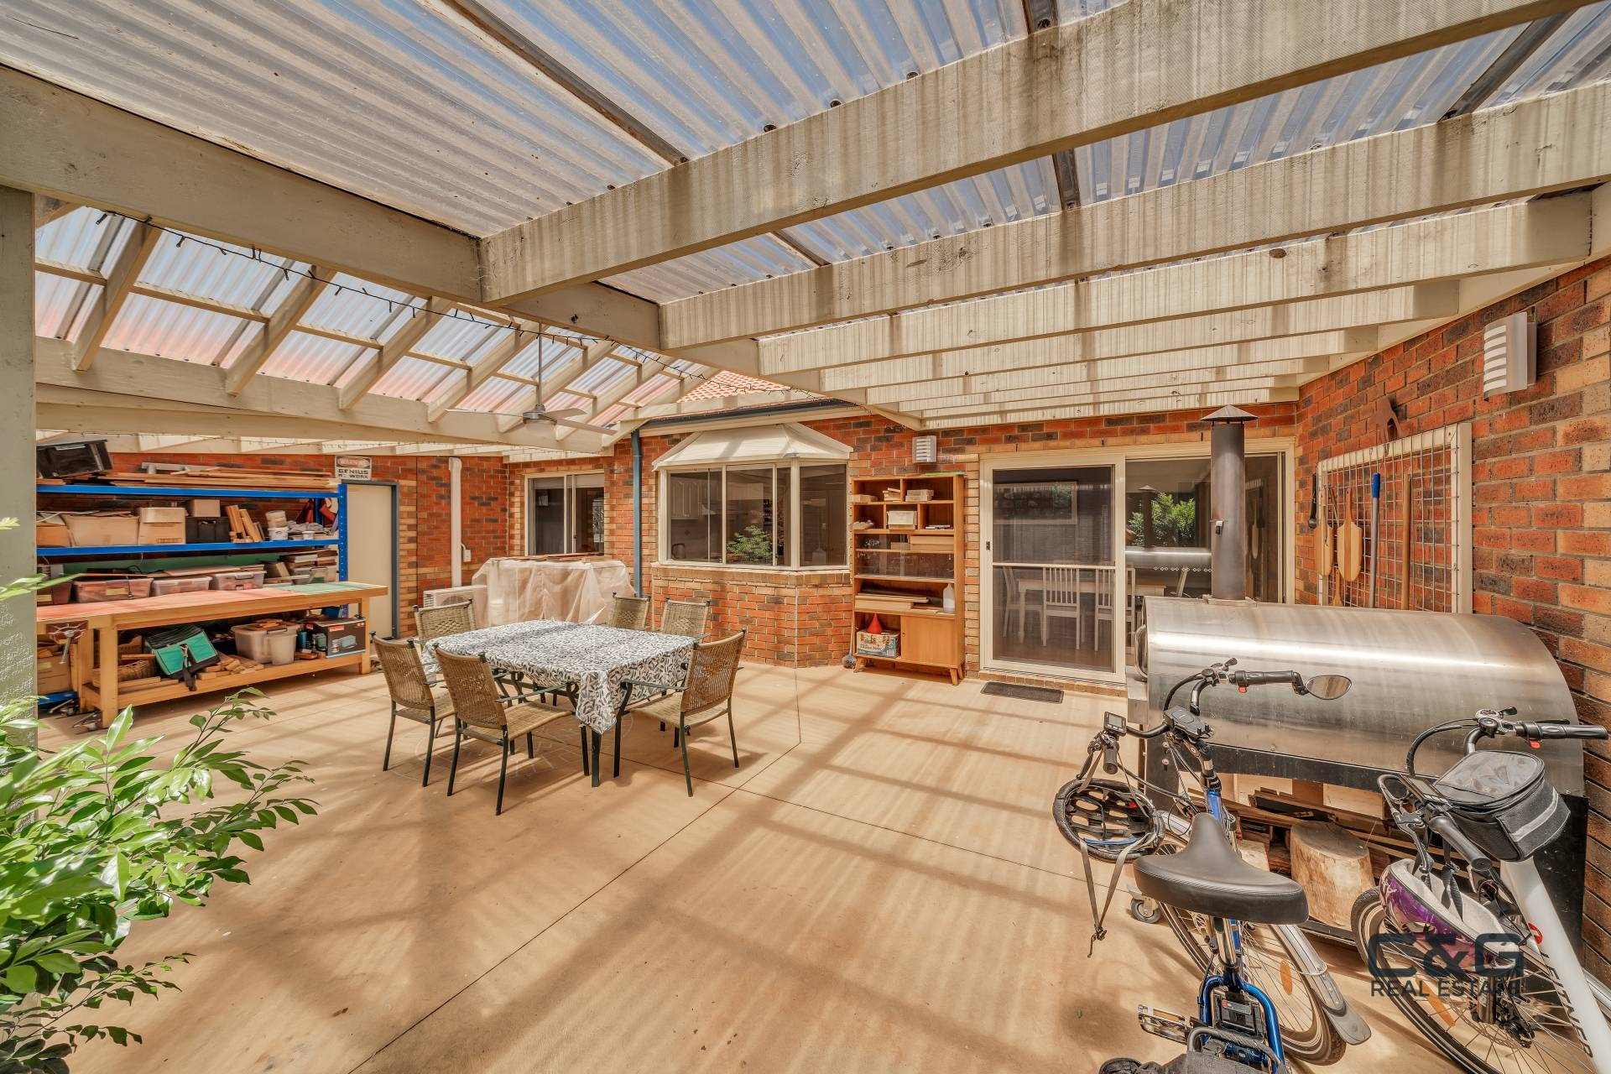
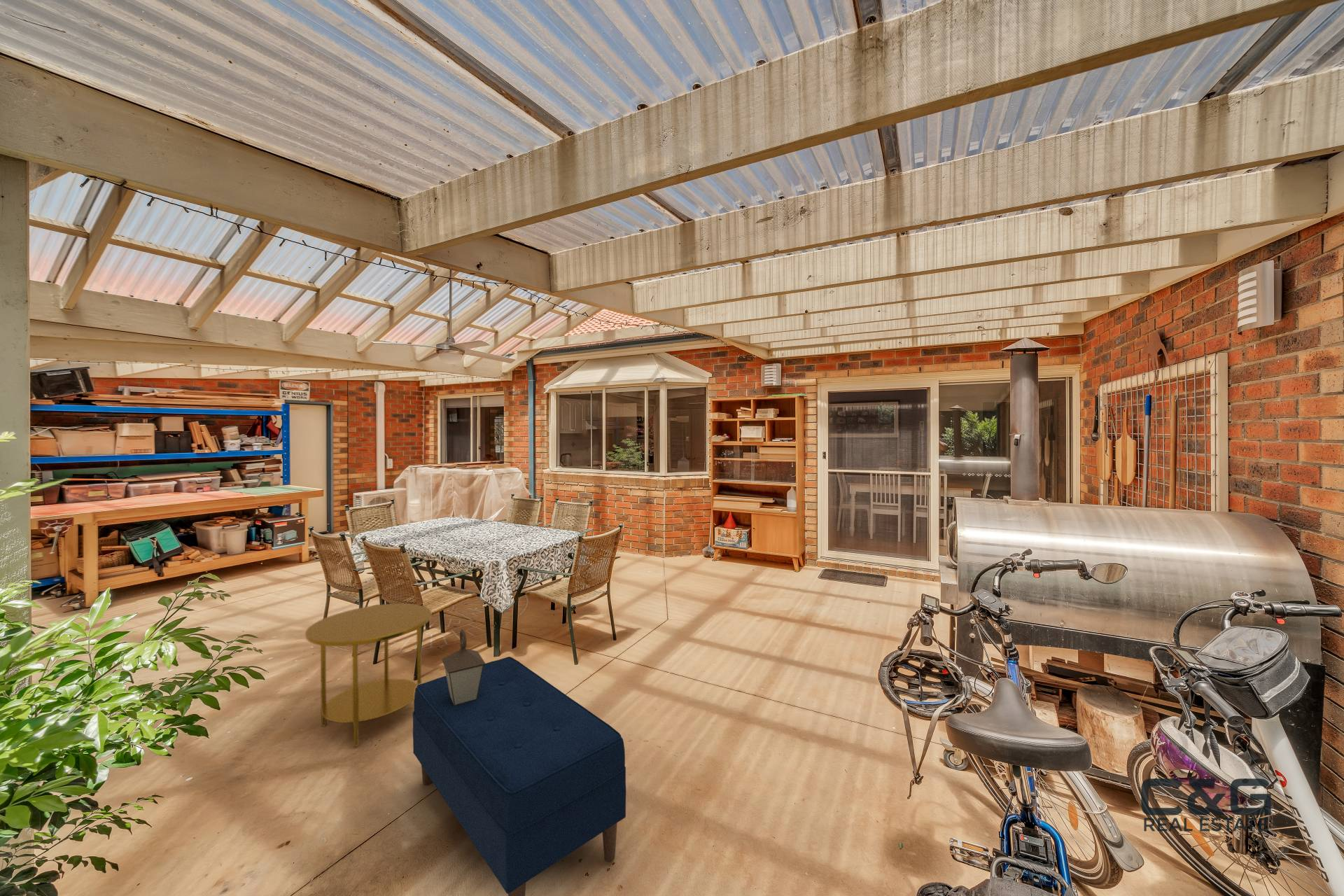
+ bench (510, 762)
+ side table (376, 680)
+ lantern (463, 664)
